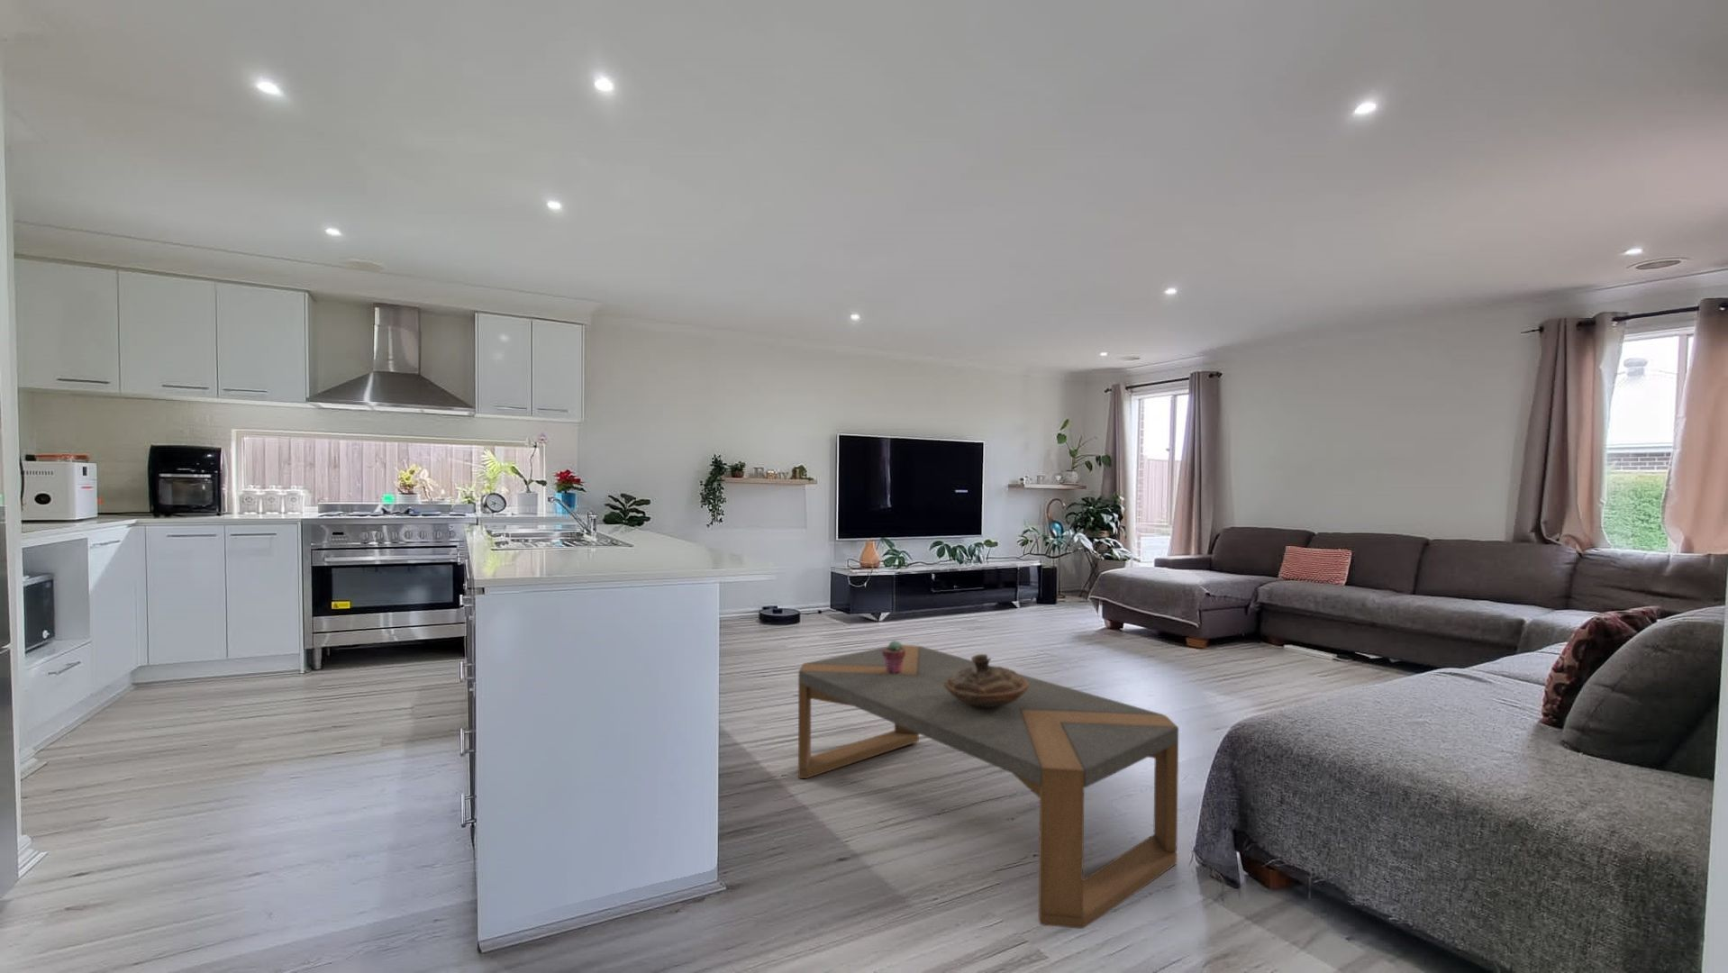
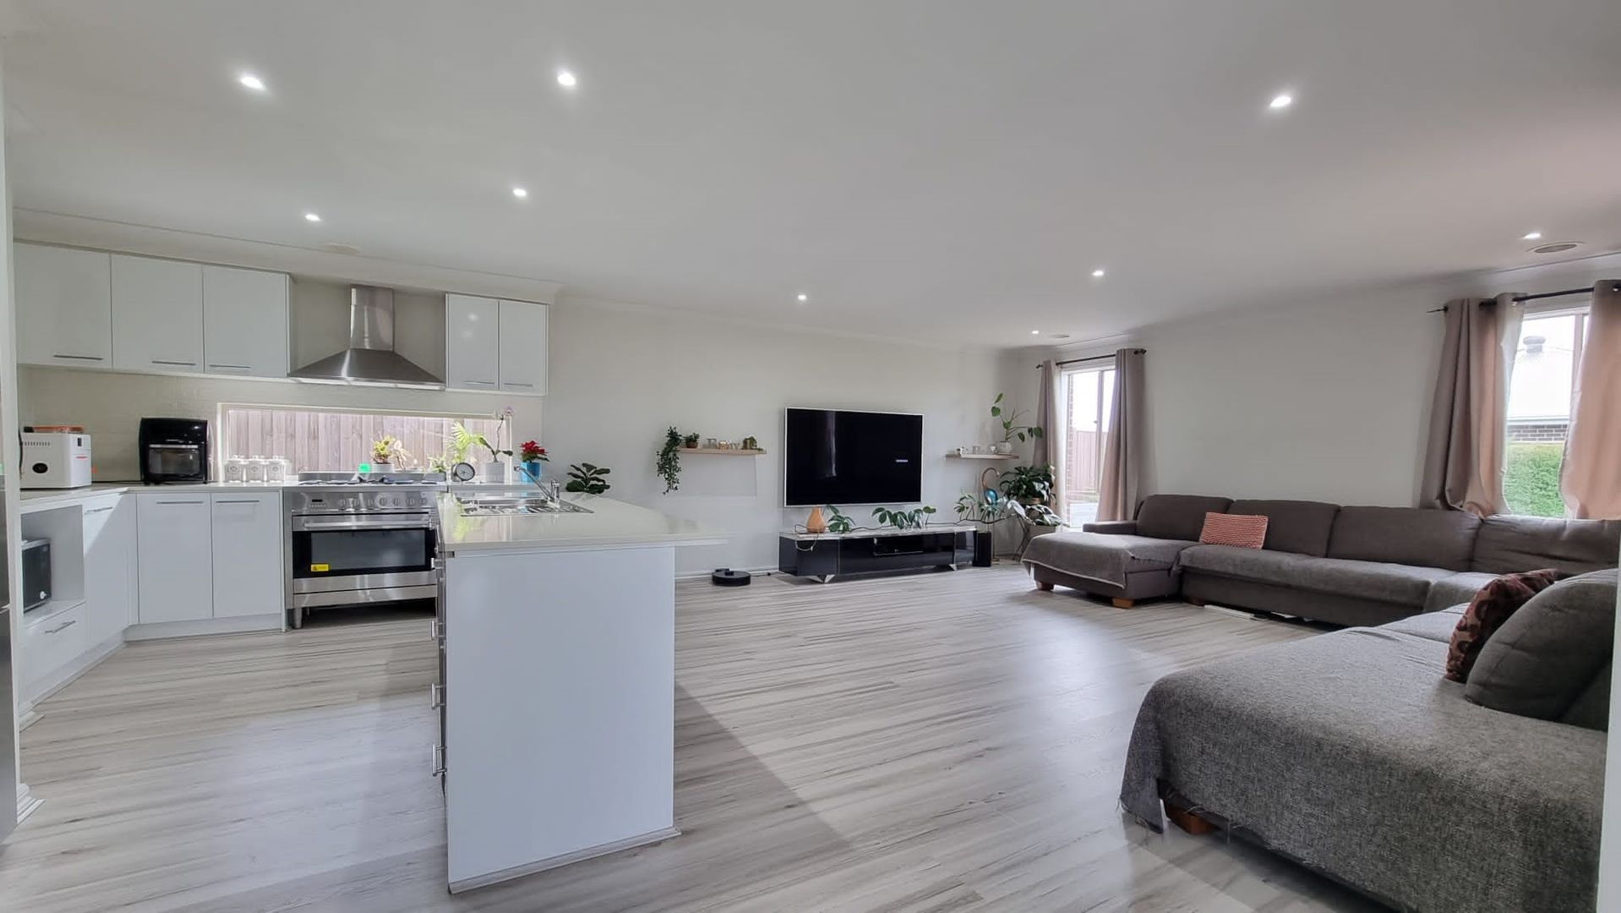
- potted succulent (894, 655)
- coffee table (964, 750)
- decorative bowl (985, 679)
